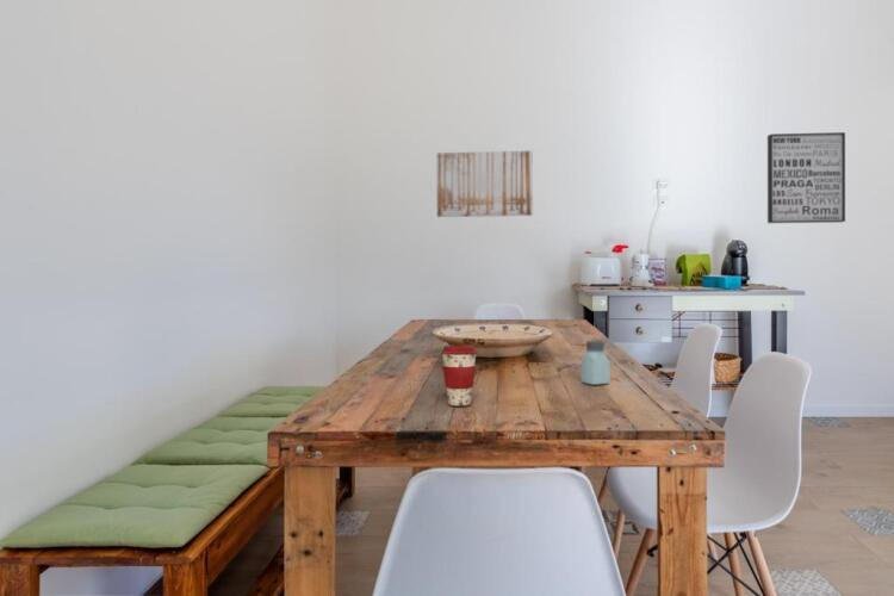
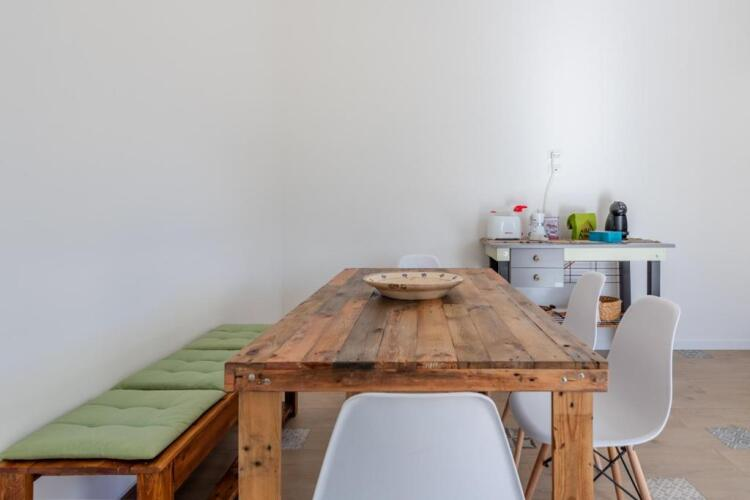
- saltshaker (595, 361)
- wall art (806, 178)
- wall art (484, 184)
- coffee cup (459, 374)
